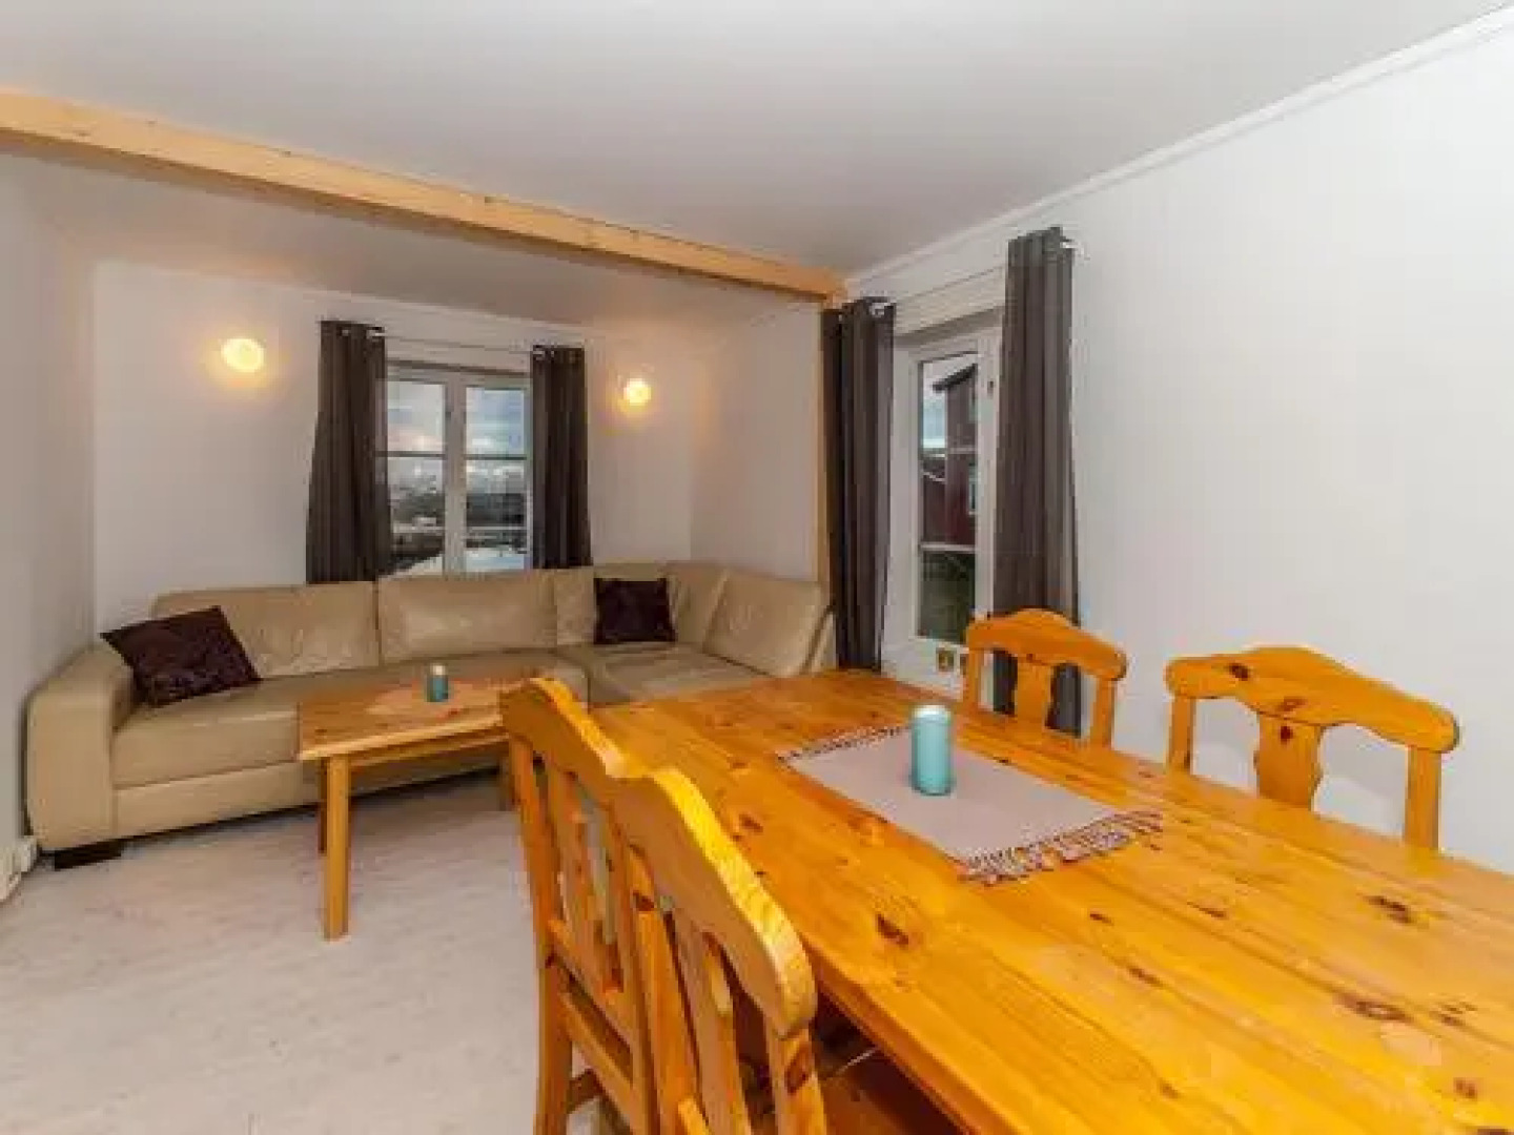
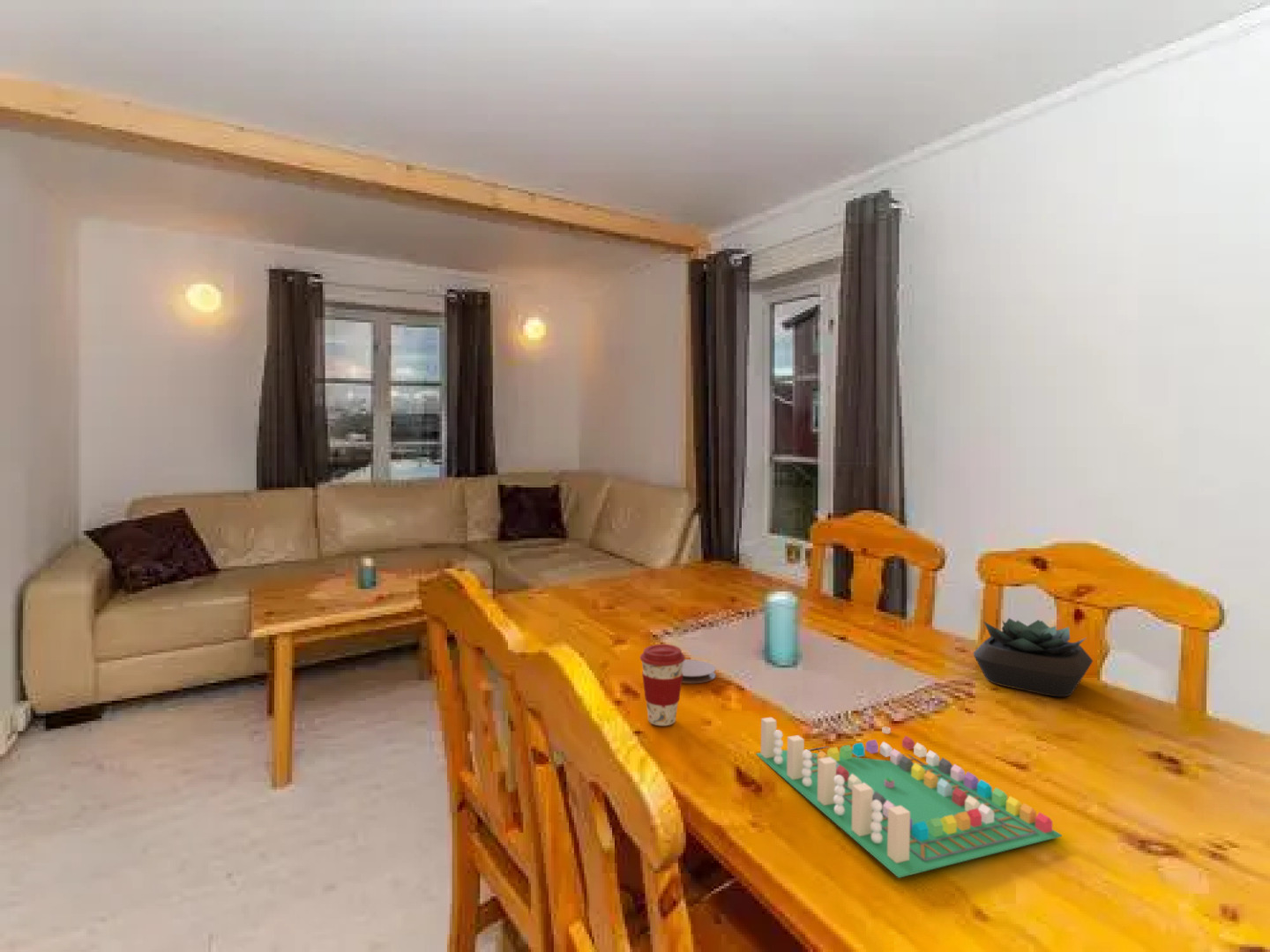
+ coffee cup (661, 685)
+ succulent plant (1032, 652)
+ coaster (690, 671)
+ board game (891, 770)
